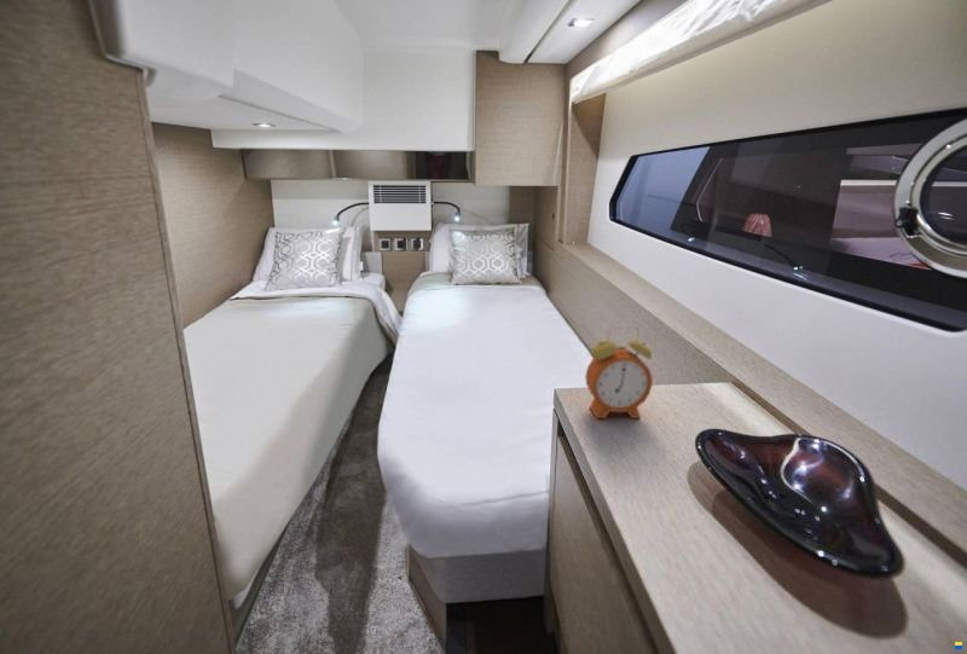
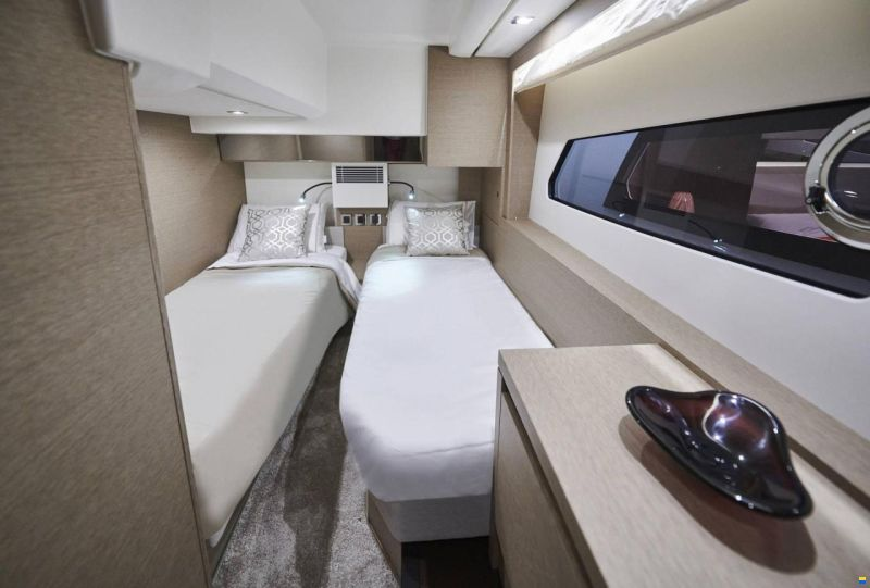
- alarm clock (619, 371)
